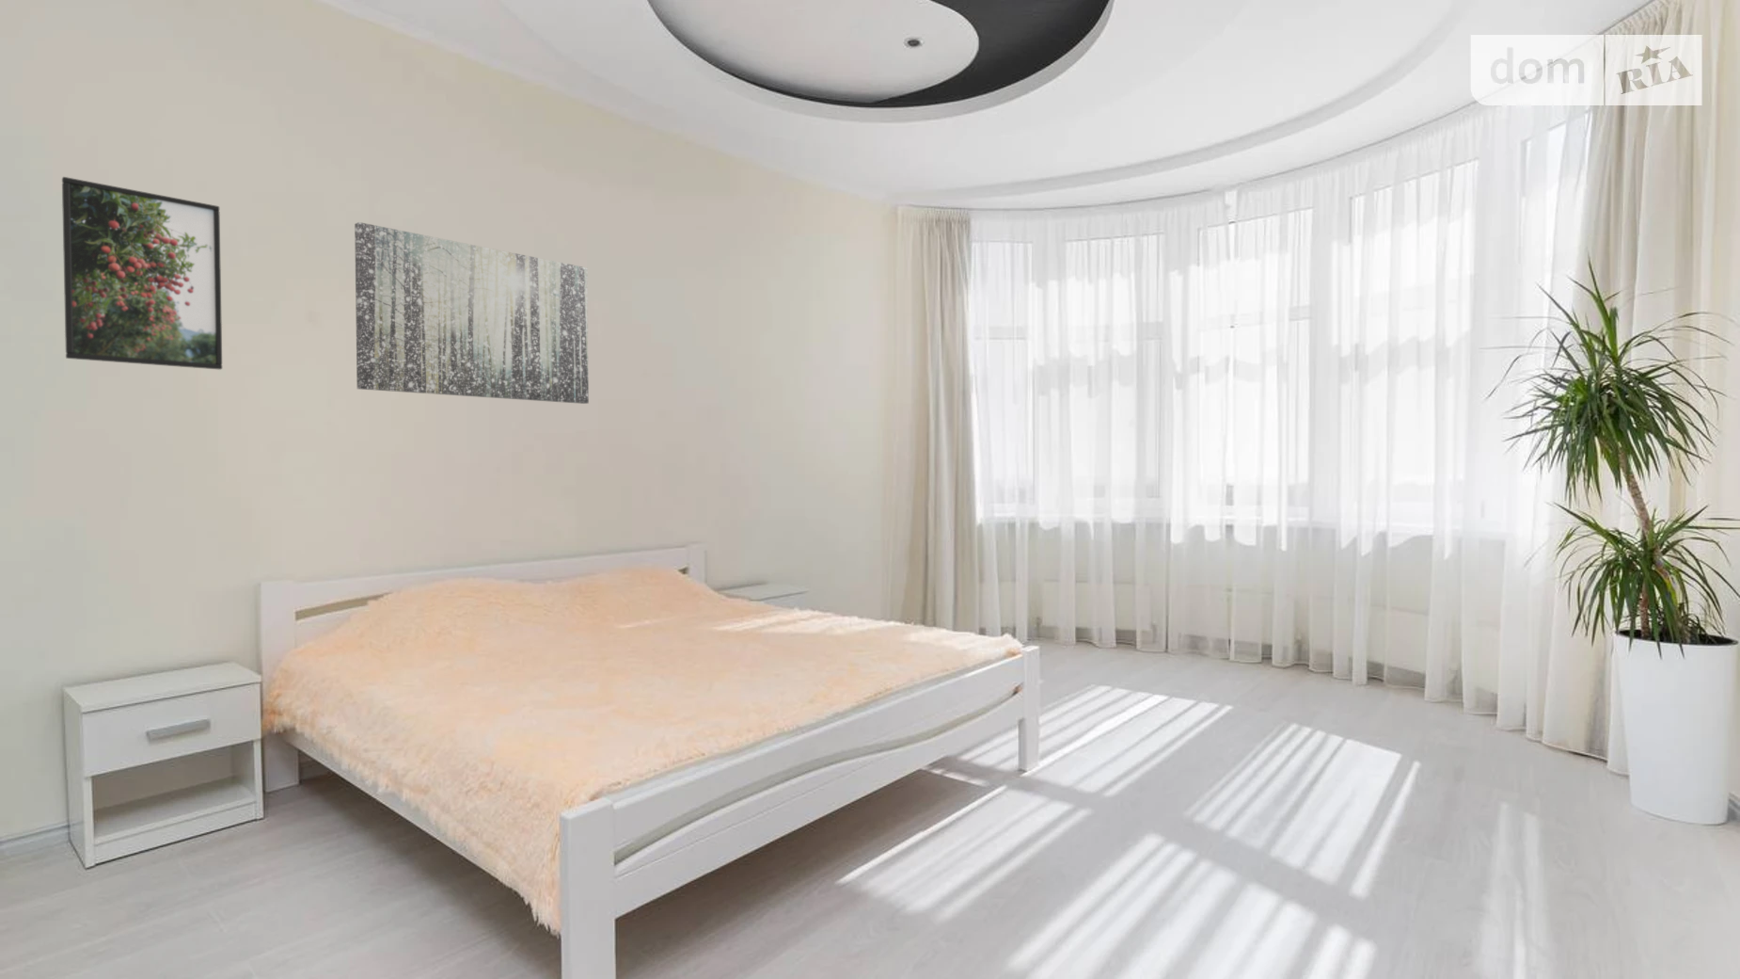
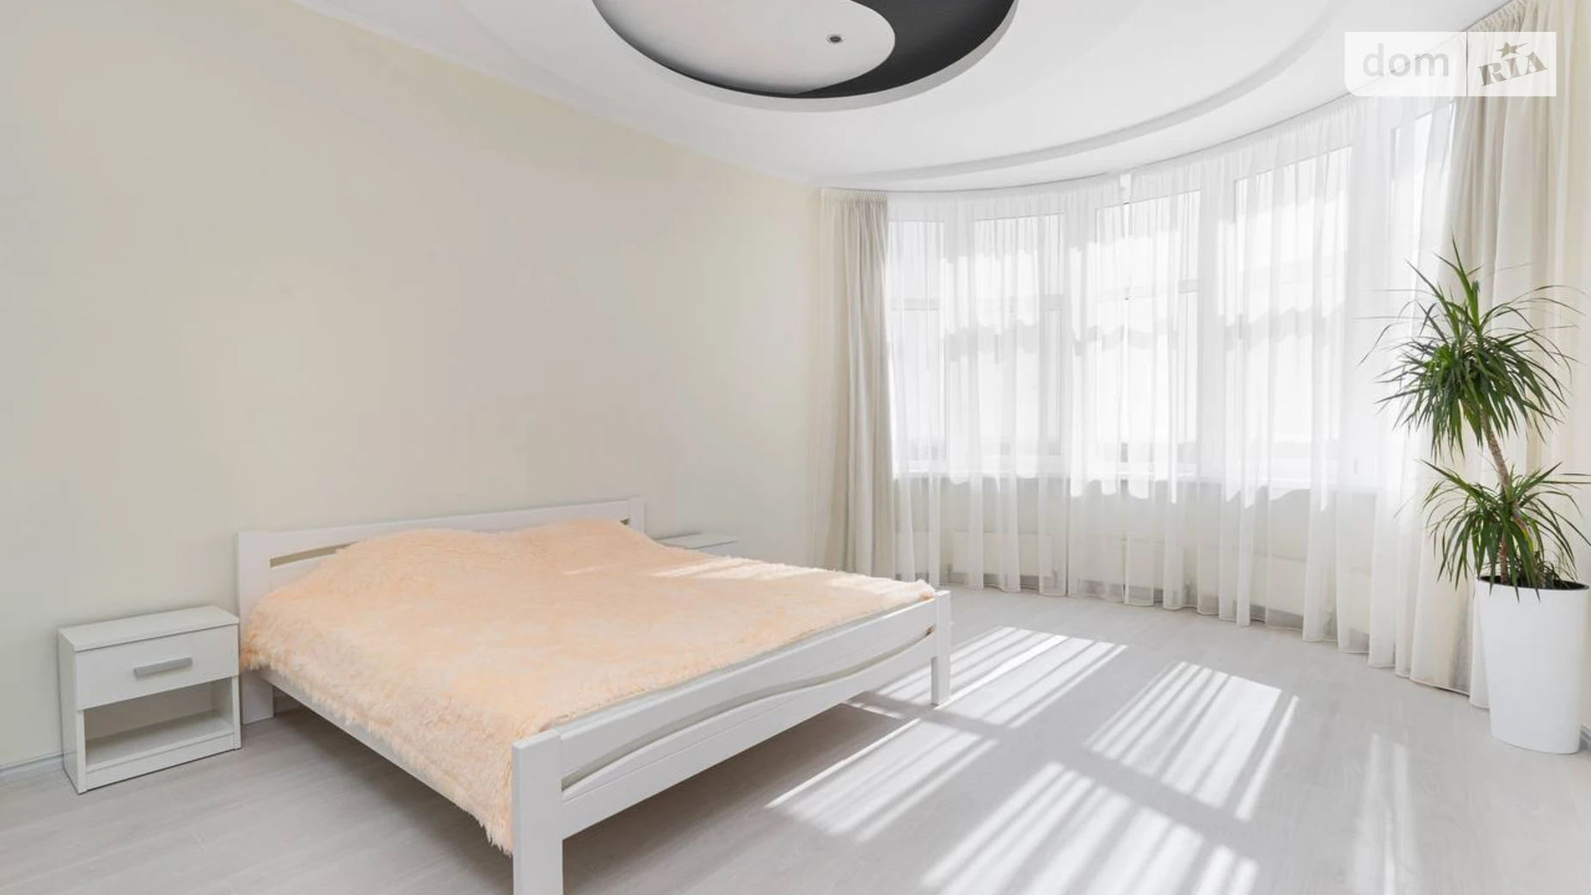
- wall art (484, 322)
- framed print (146, 279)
